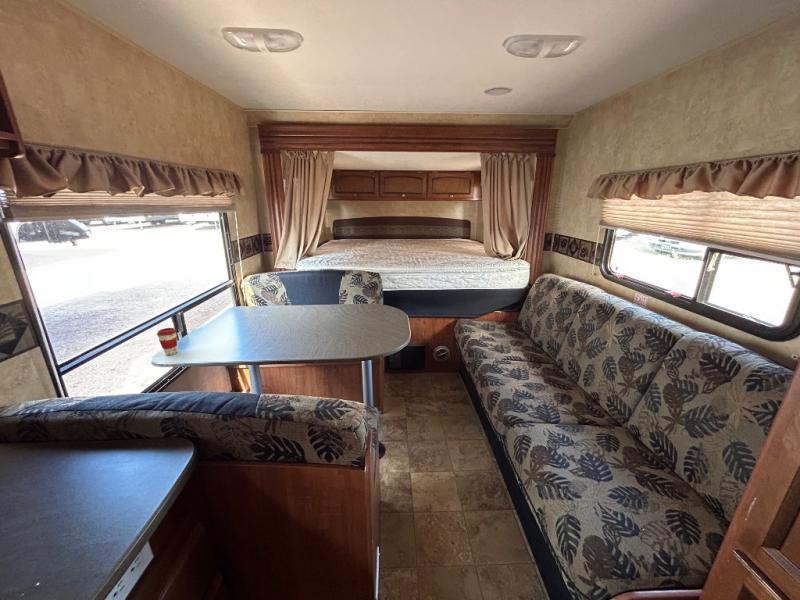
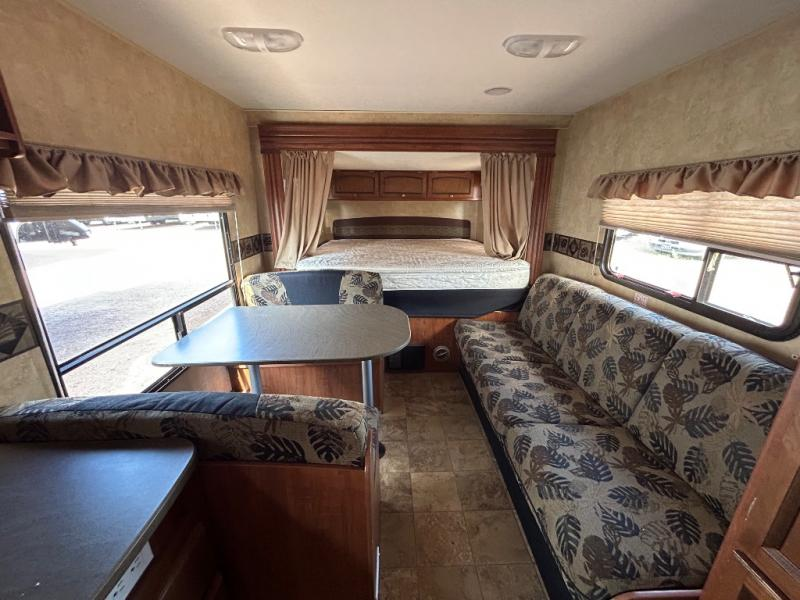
- coffee cup (168, 341)
